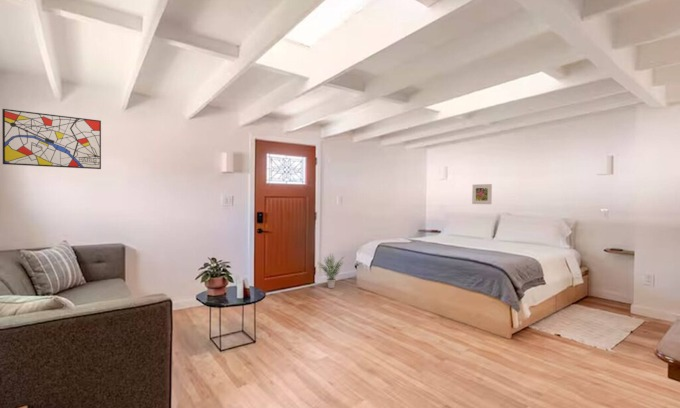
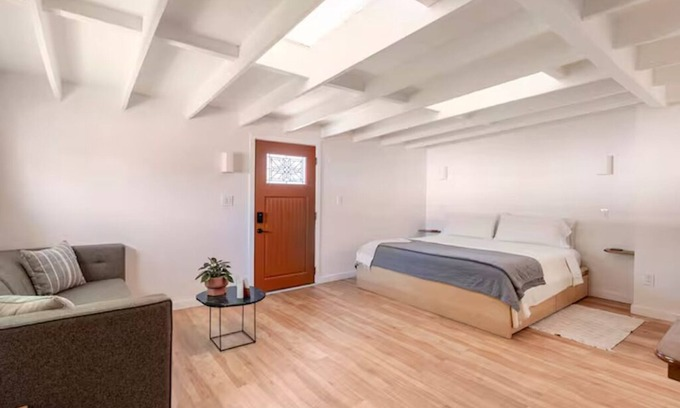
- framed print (481, 194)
- potted plant (331, 271)
- wall art (55, 141)
